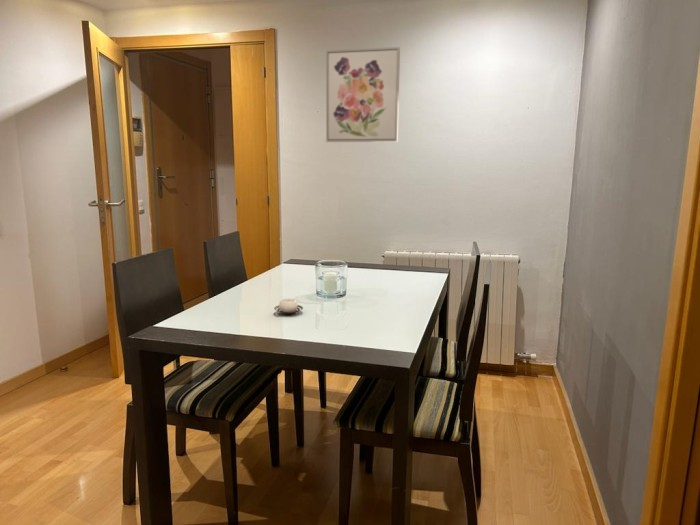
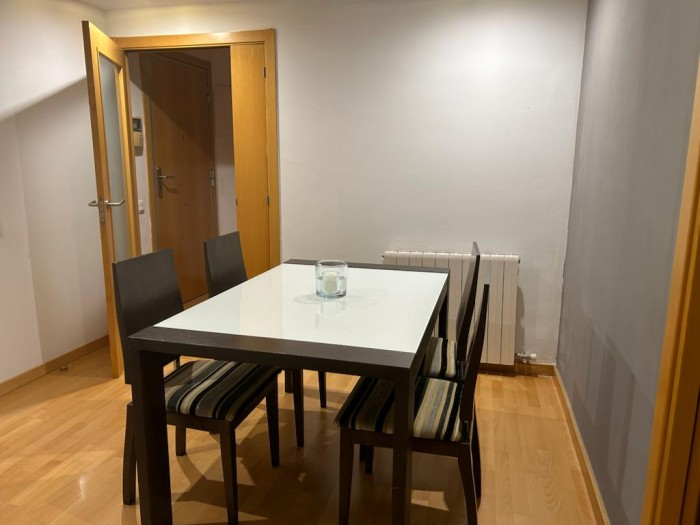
- cup (288, 306)
- wall art (362, 96)
